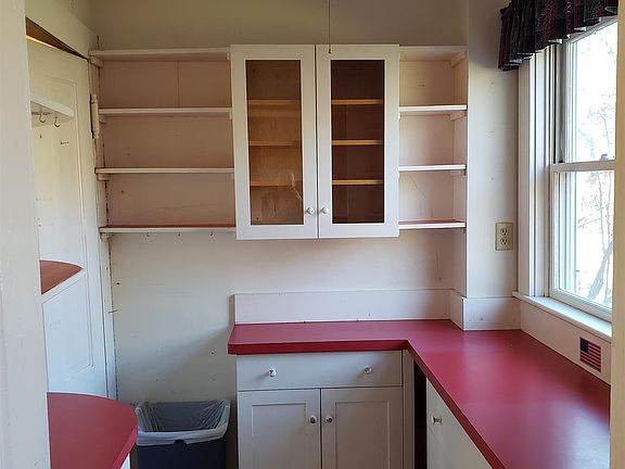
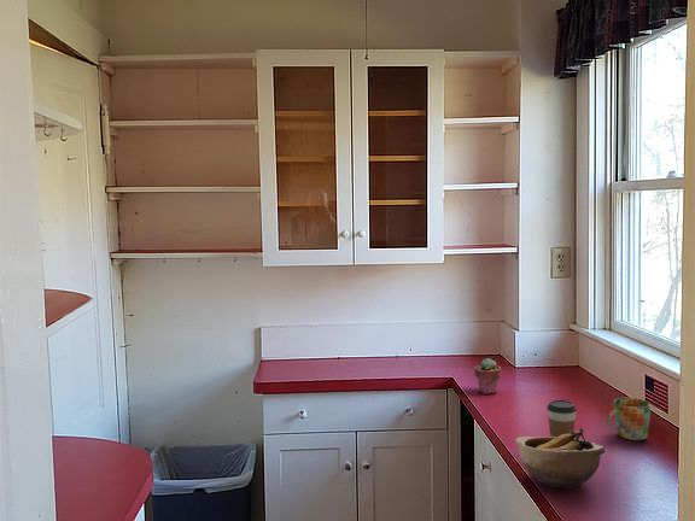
+ bowl (557, 457)
+ coffee cup (561, 425)
+ potted succulent (487, 374)
+ mug (626, 420)
